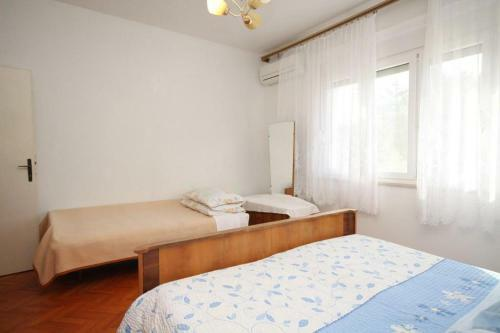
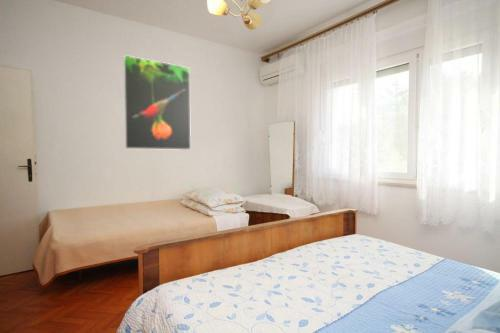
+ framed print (159, 105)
